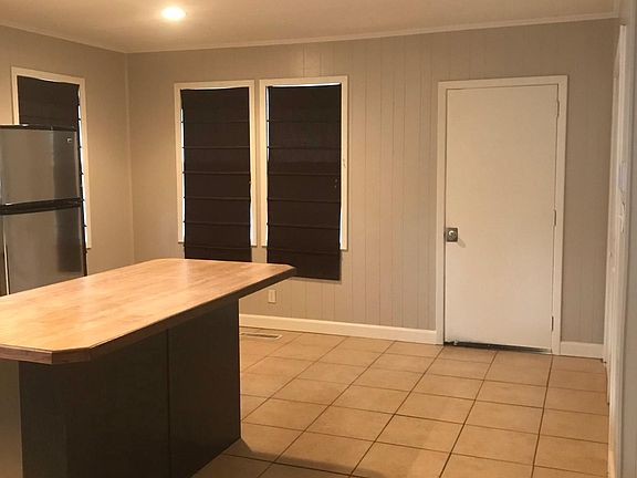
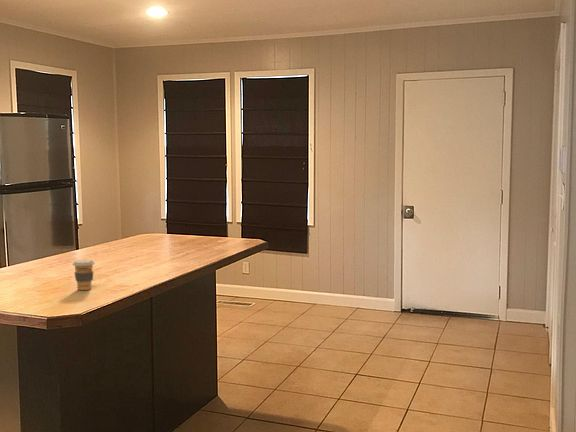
+ coffee cup (84, 275)
